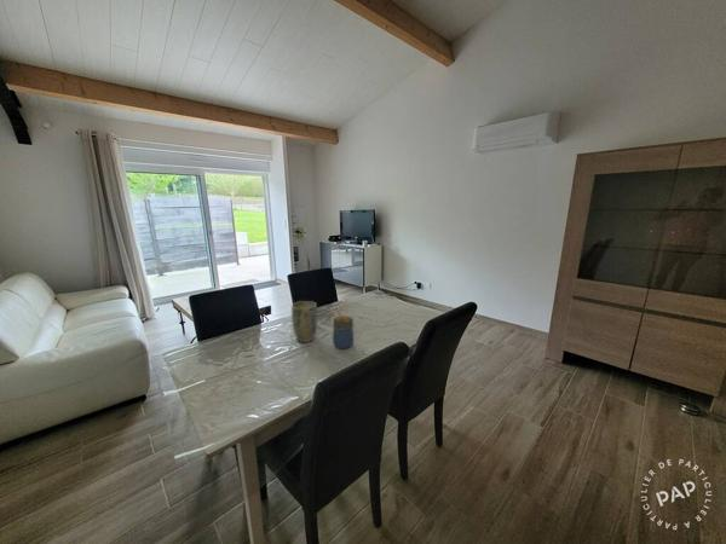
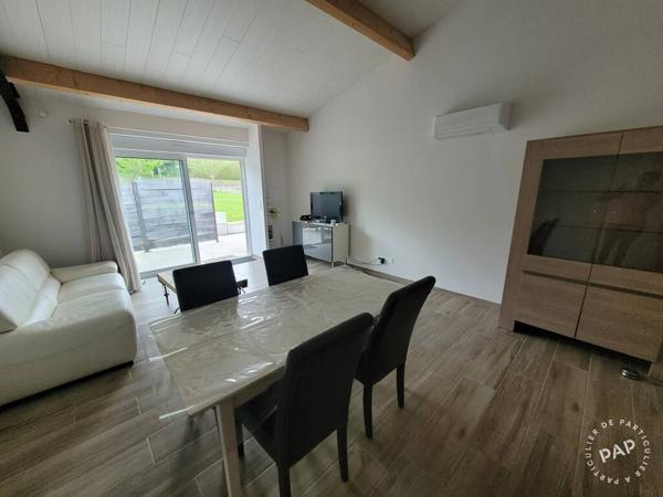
- jar (344, 331)
- plant pot (304, 322)
